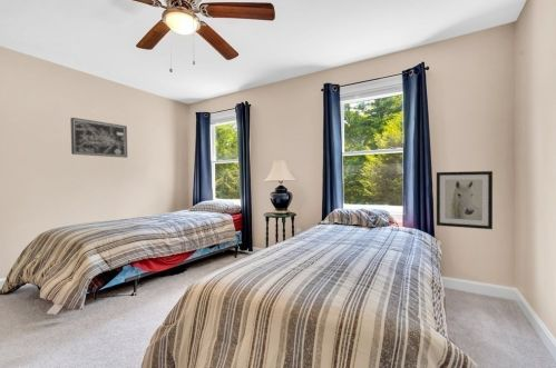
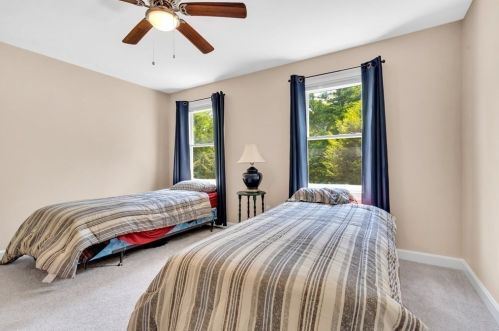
- wall art (100, 139)
- wall art (462, 199)
